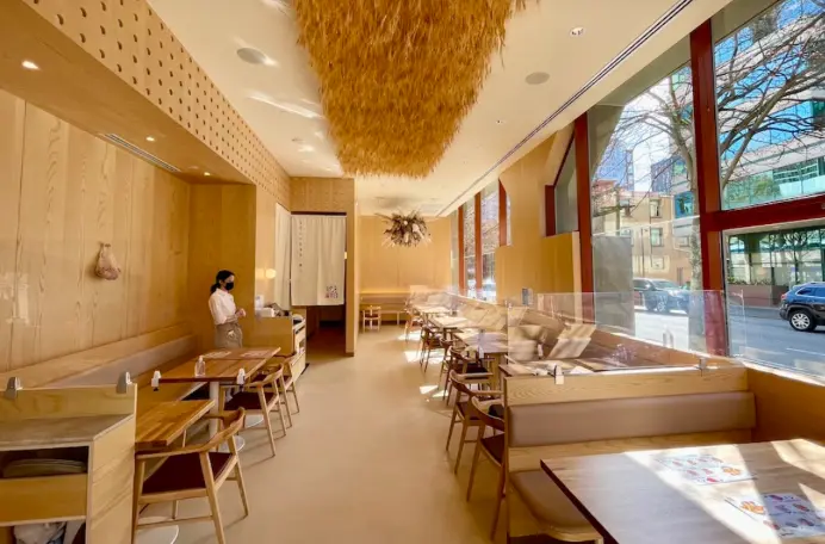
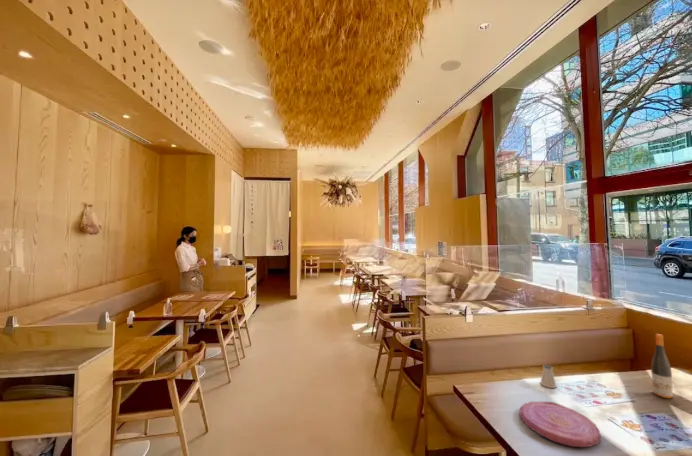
+ plate (557, 421)
+ wine bottle (660, 364)
+ saltshaker (548, 375)
